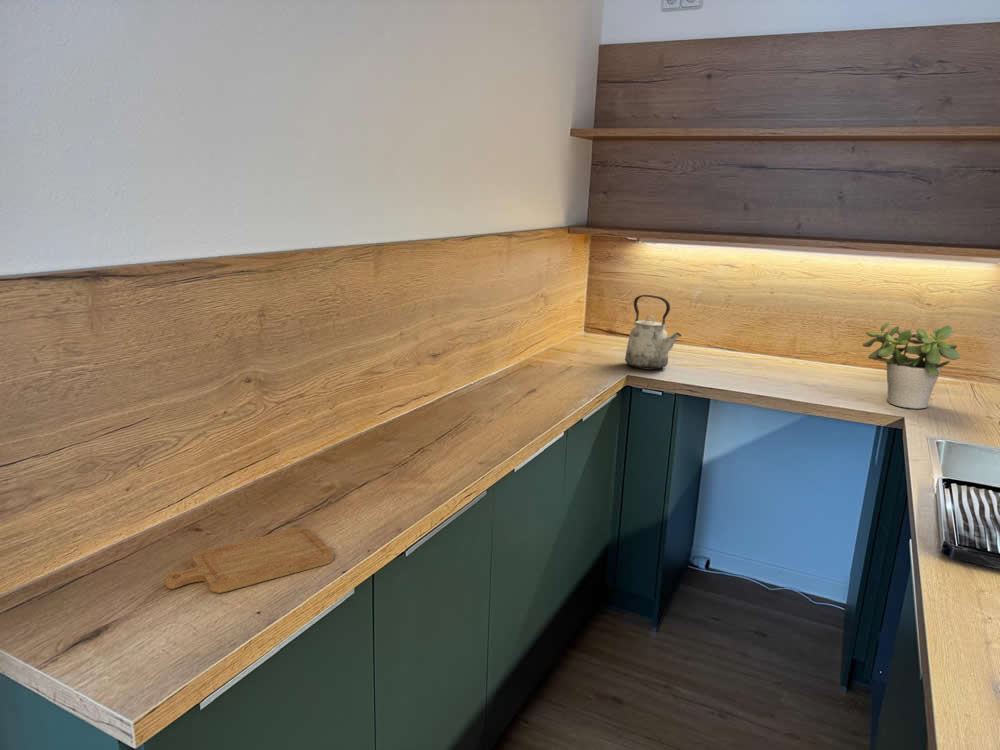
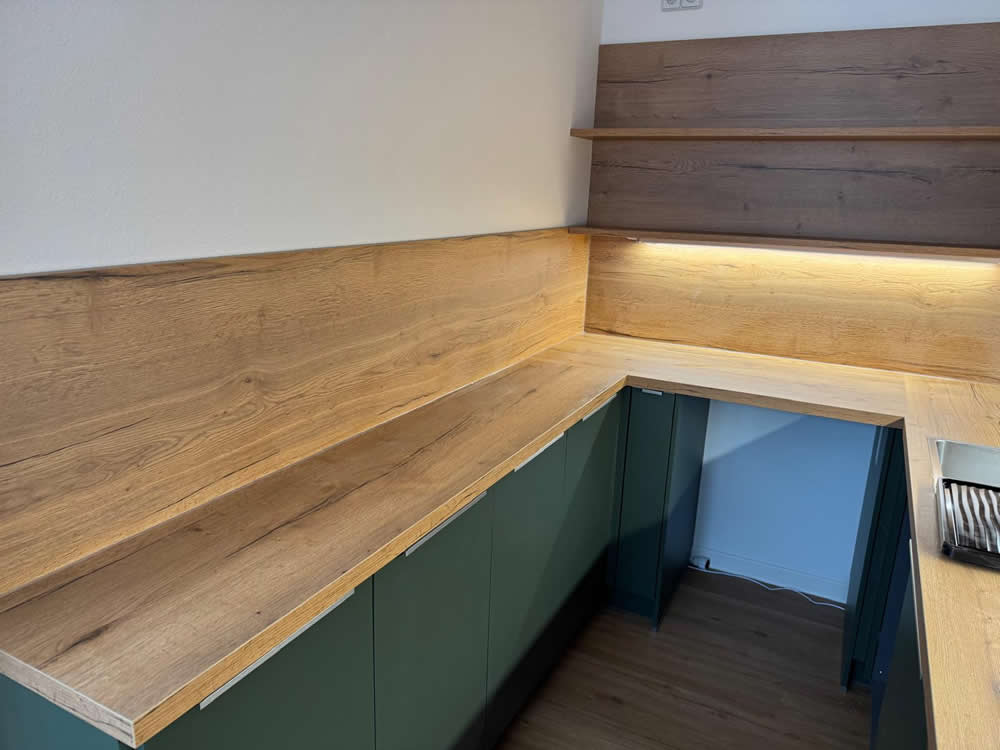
- kettle (655, 333)
- chopping board (248, 561)
- potted plant (909, 364)
